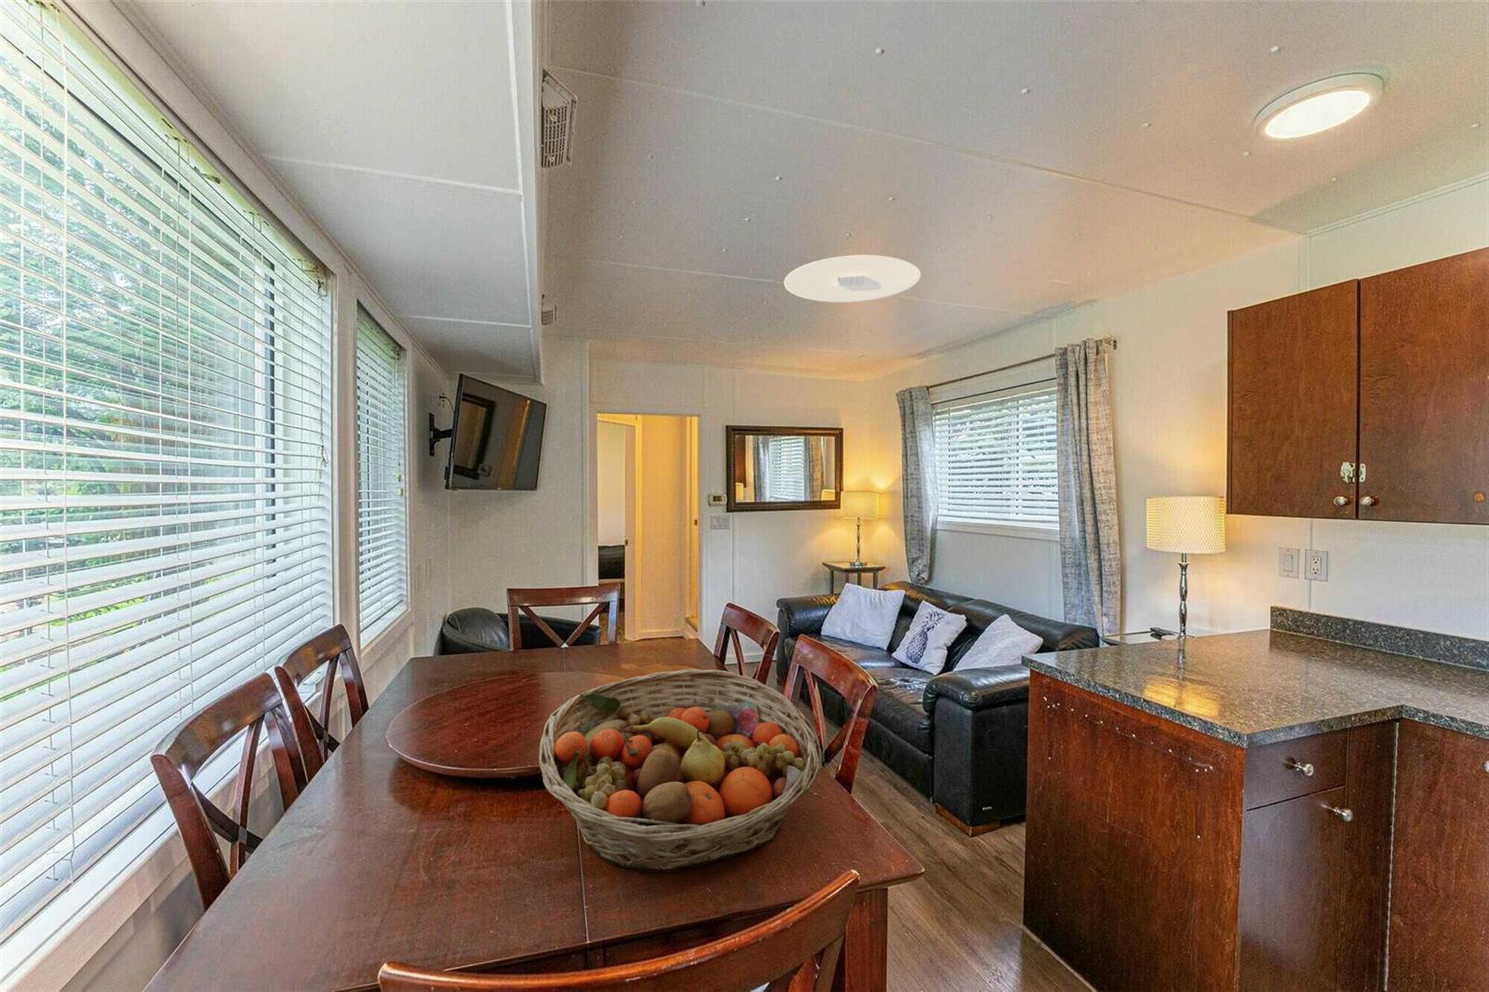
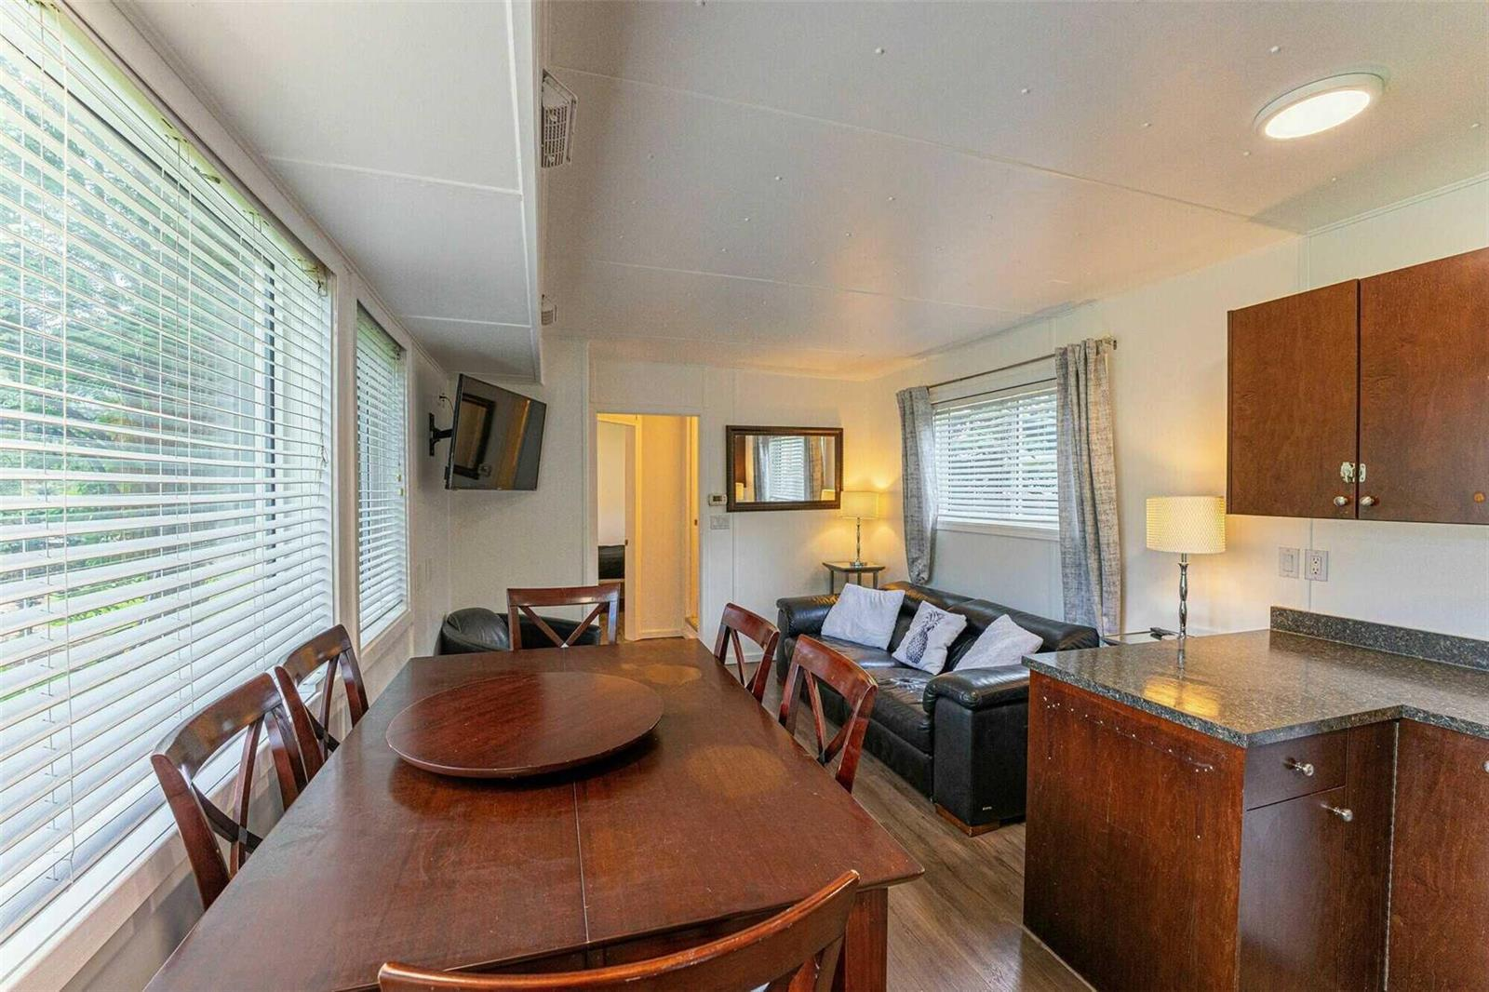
- fruit basket (684, 758)
- ceiling light (850, 275)
